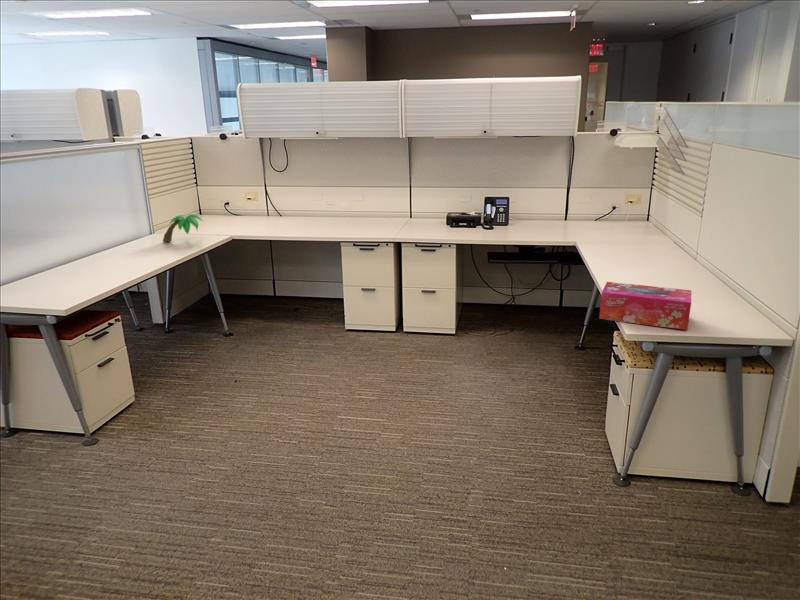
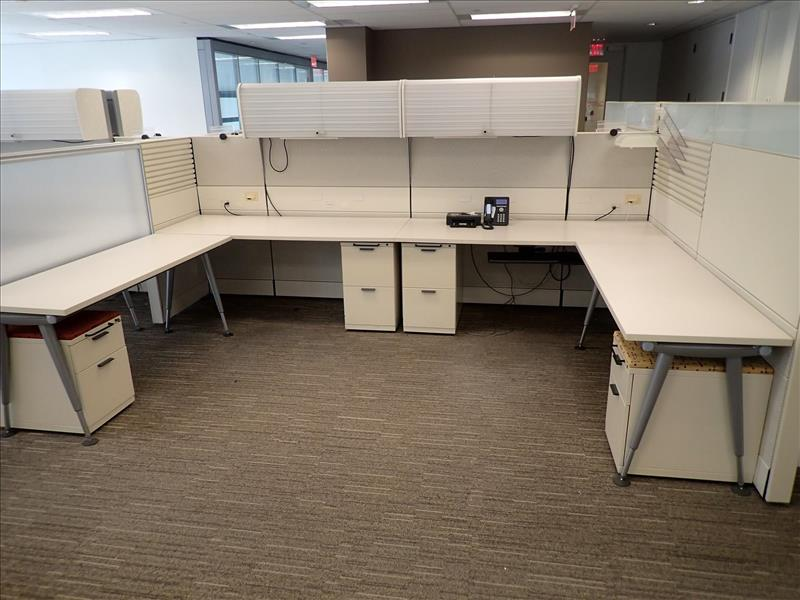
- tissue box (645, 304)
- palm tree (183, 227)
